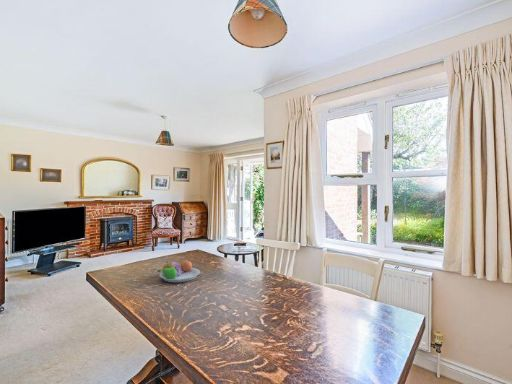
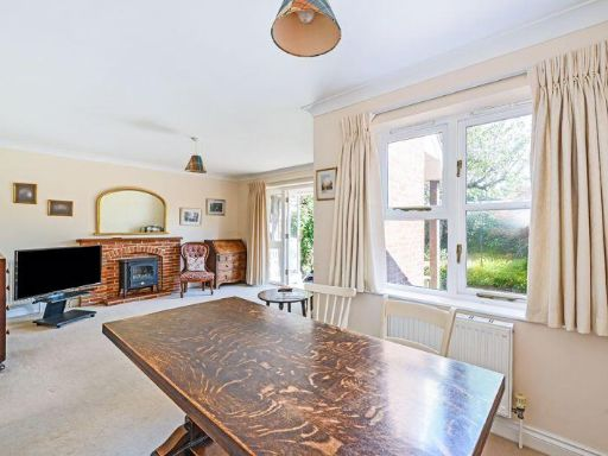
- fruit bowl (178, 269)
